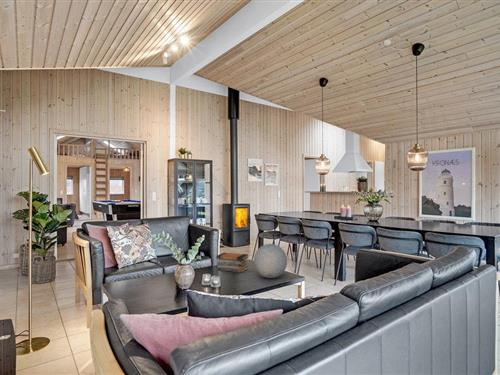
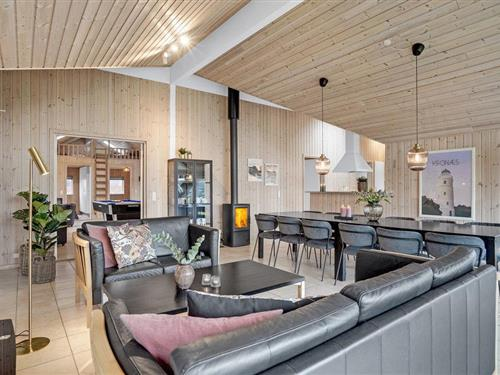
- book stack (232, 262)
- decorative orb (270, 260)
